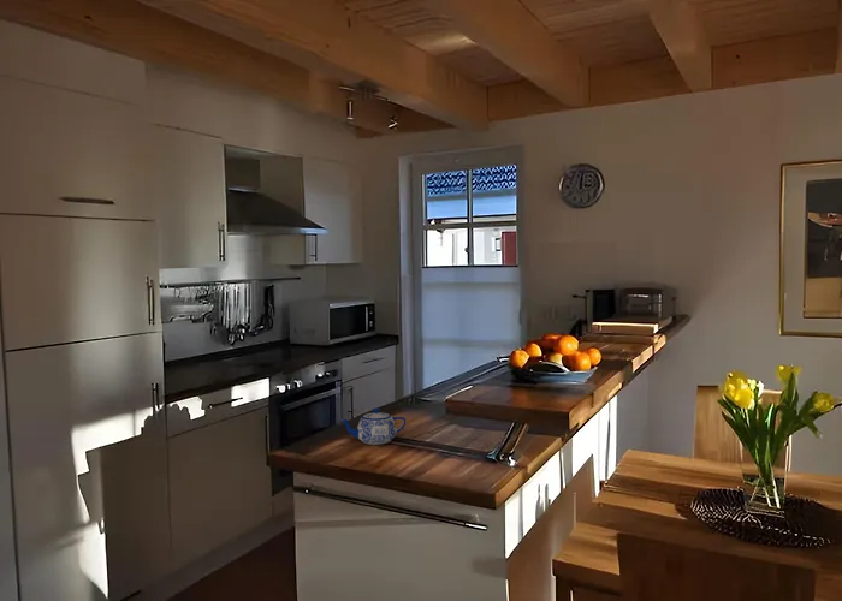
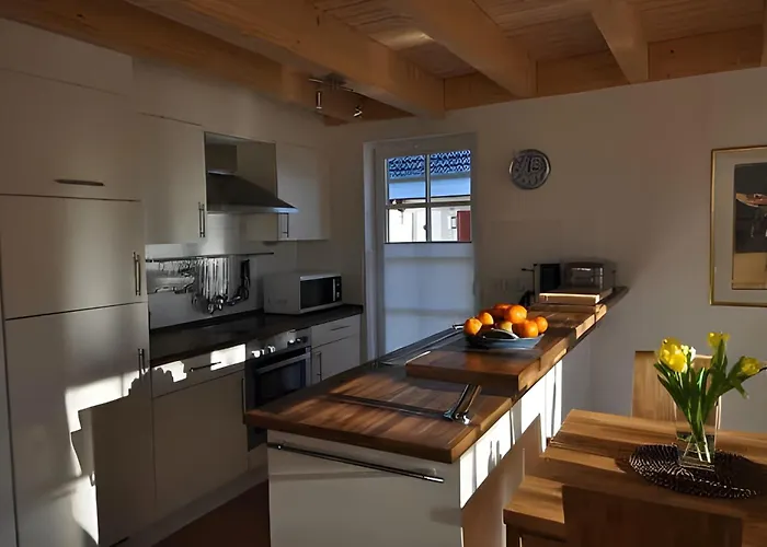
- teapot (373, 424)
